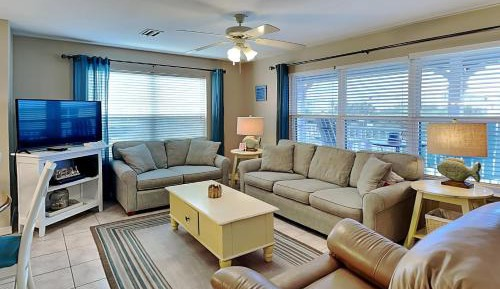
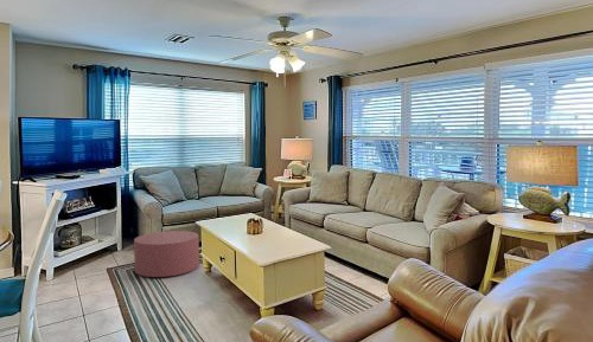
+ pouf (167, 251)
